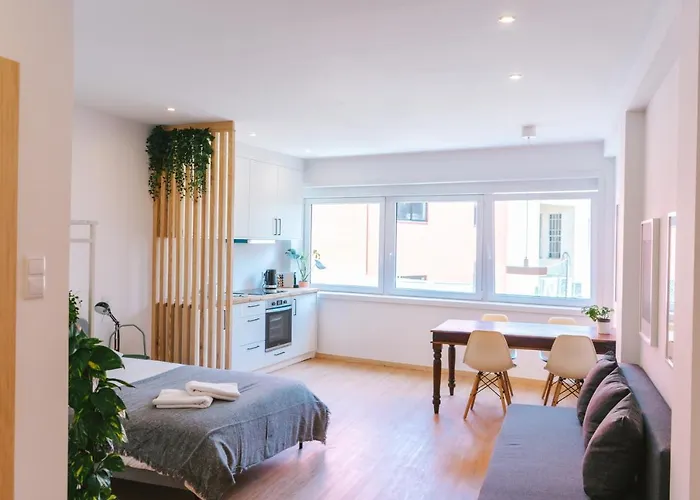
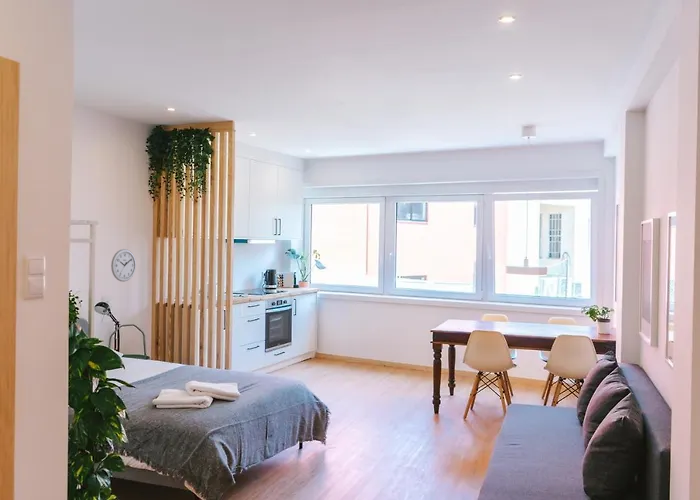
+ wall clock (124, 265)
